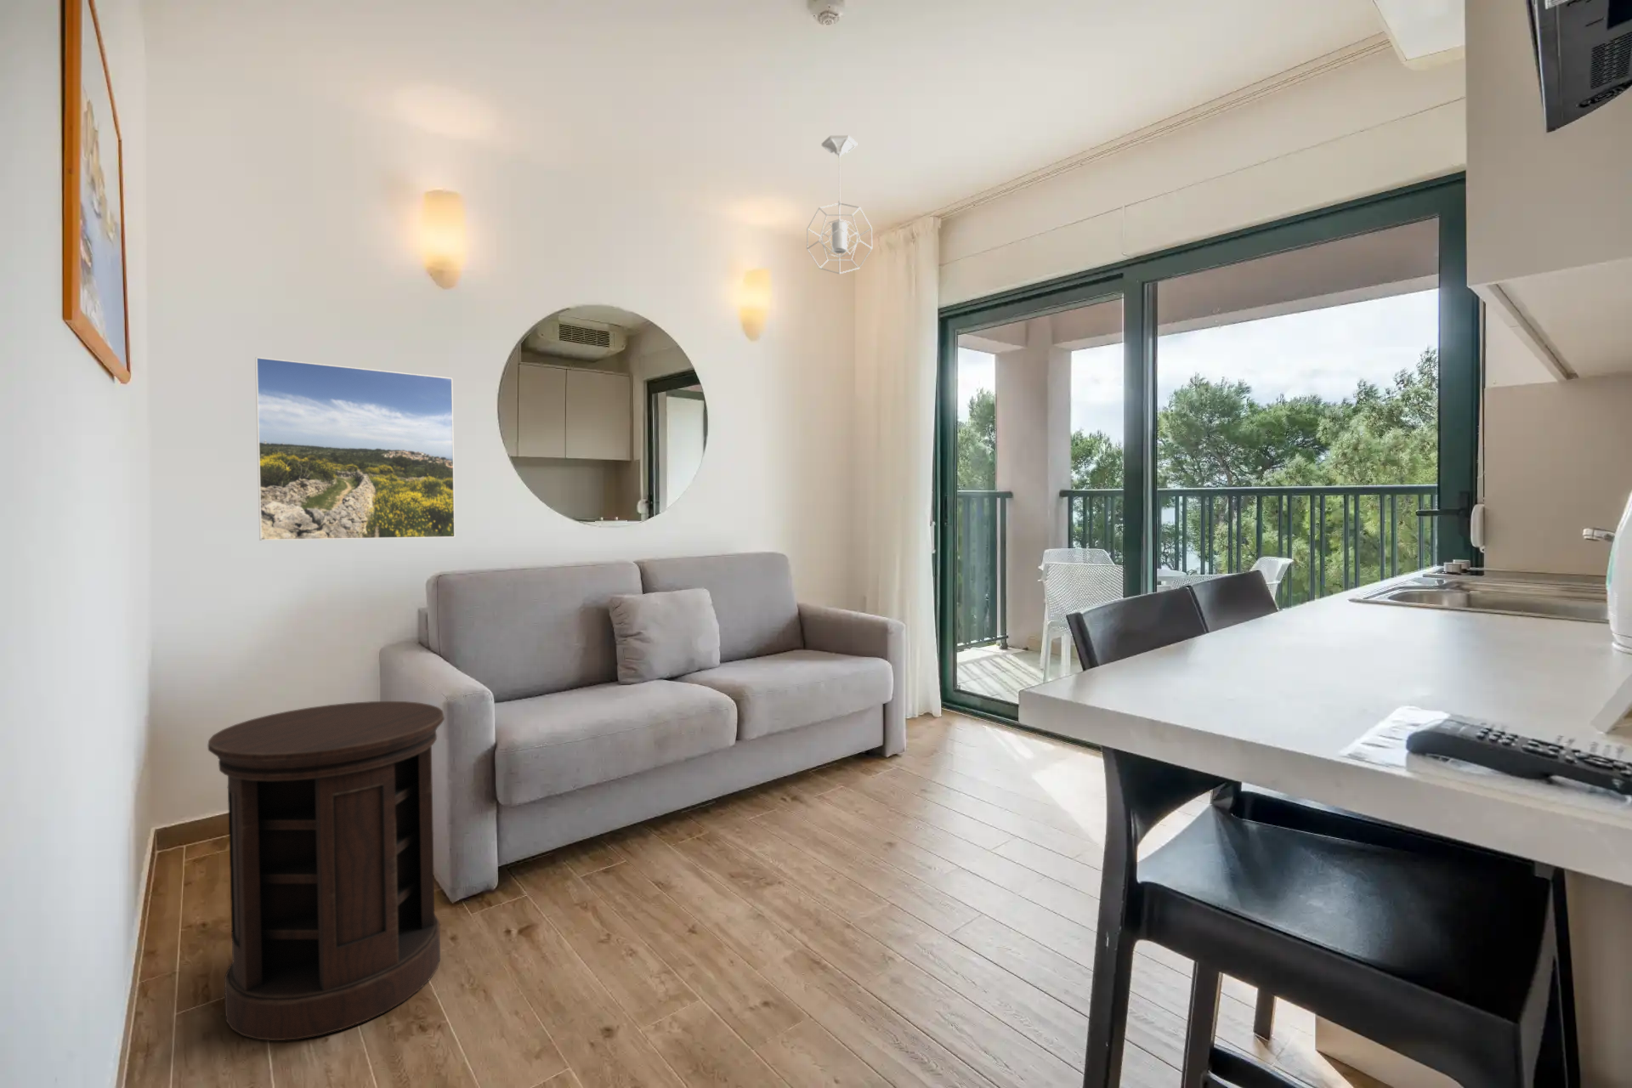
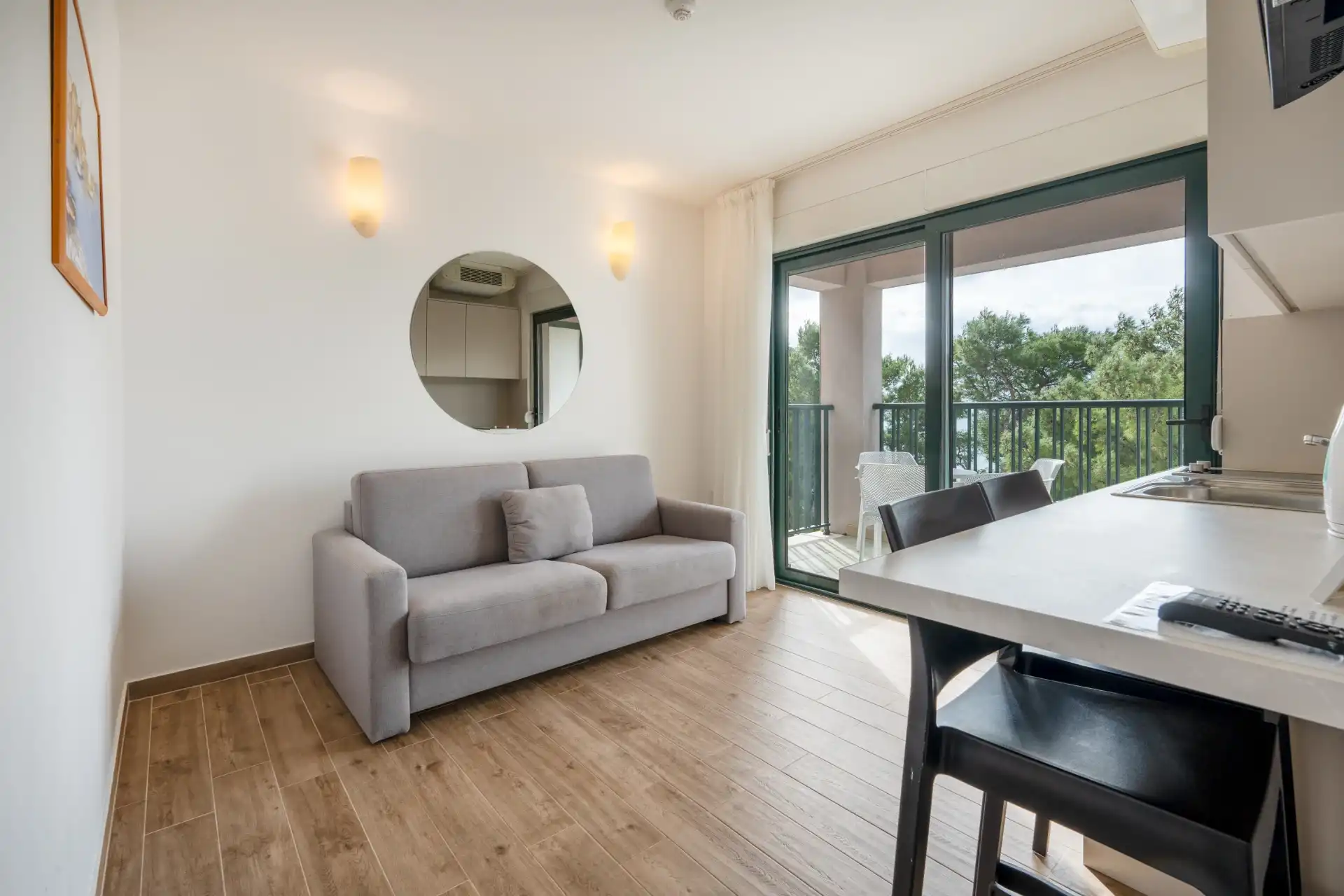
- pendant light (839, 209)
- side table (336, 851)
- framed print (362, 454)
